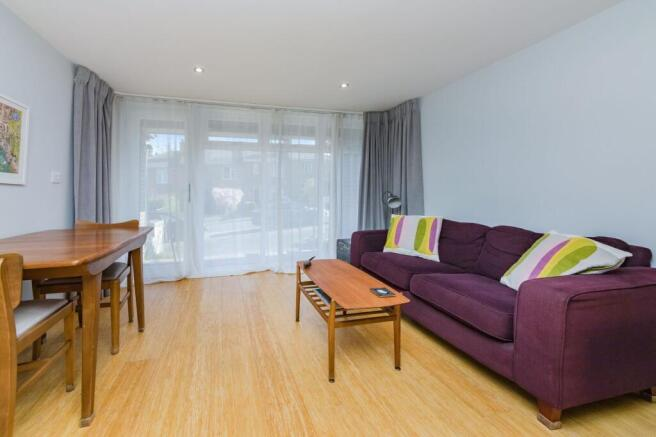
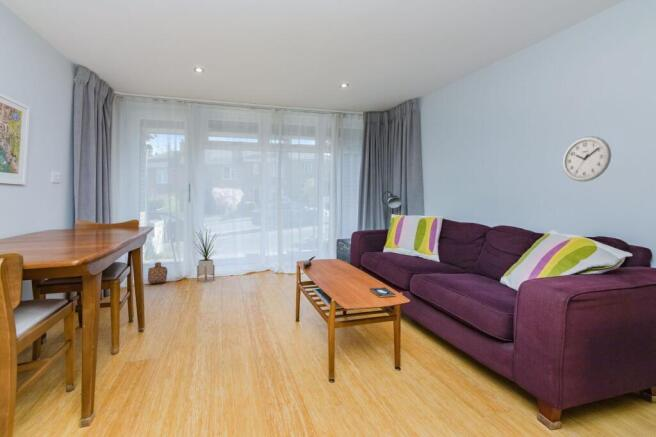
+ house plant (206, 253)
+ wall clock (584, 159)
+ basket (157, 272)
